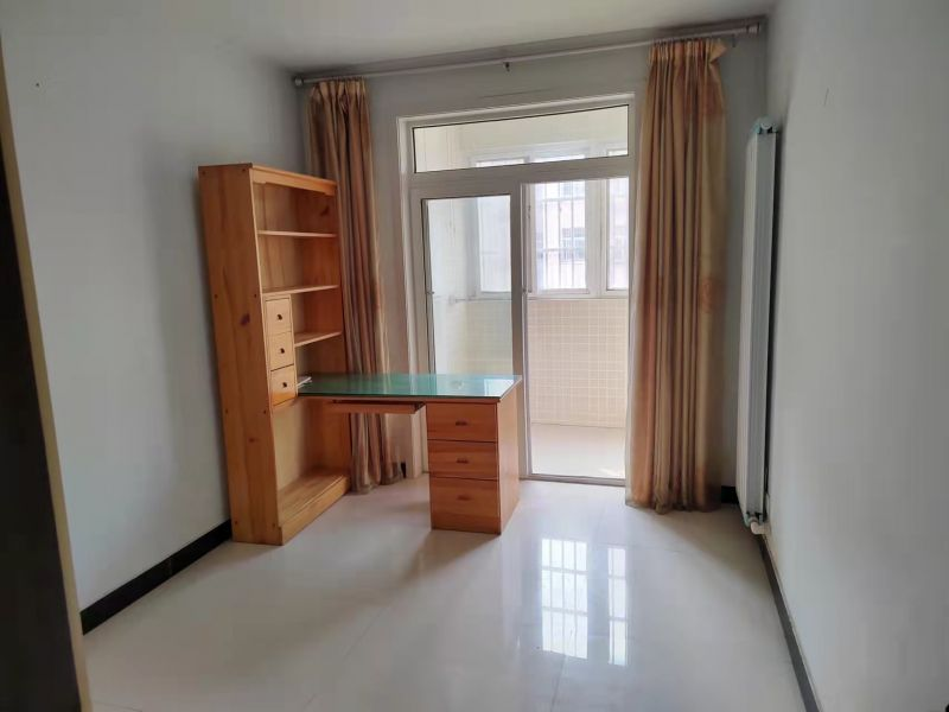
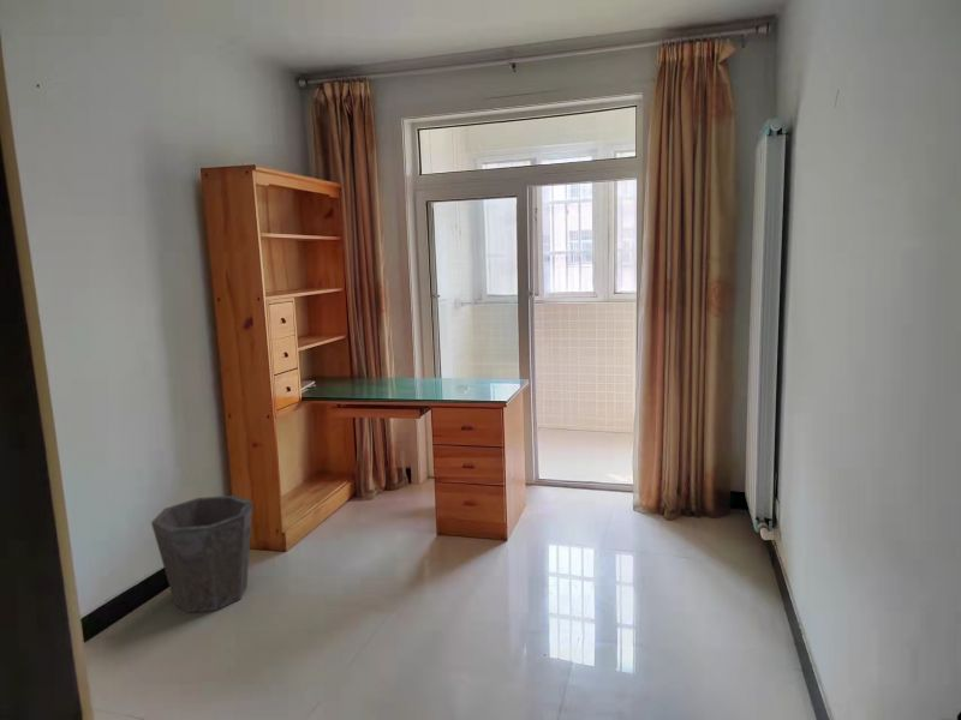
+ waste bin (208, 553)
